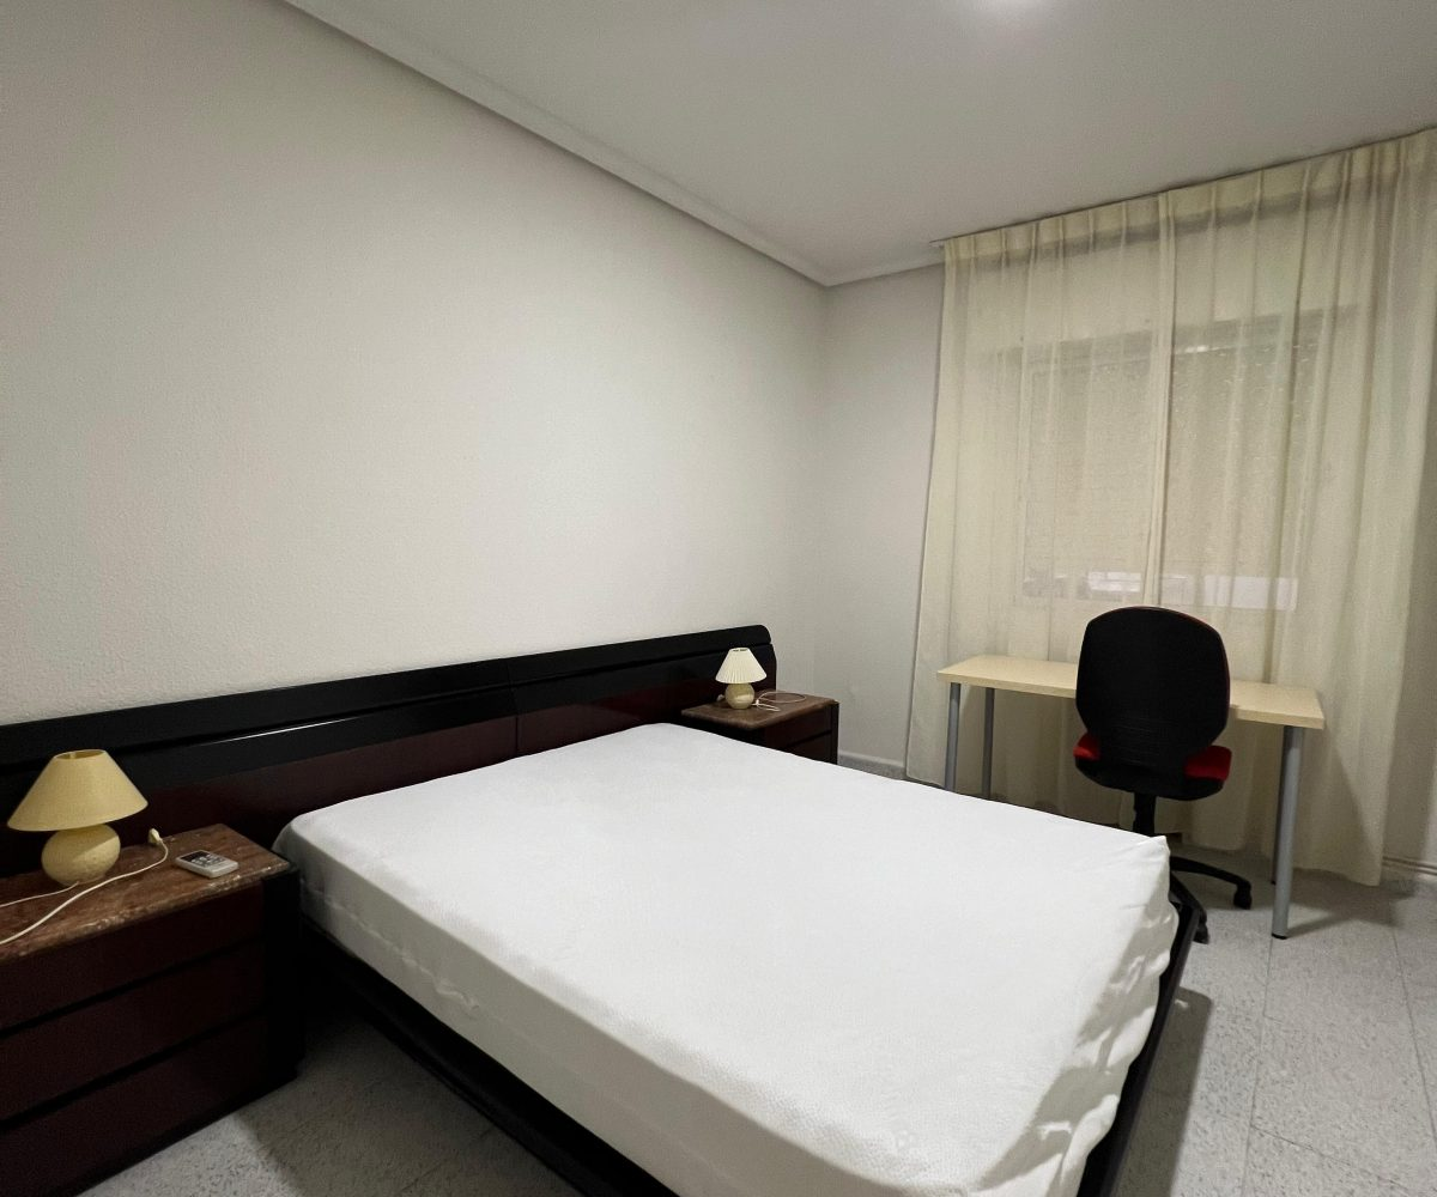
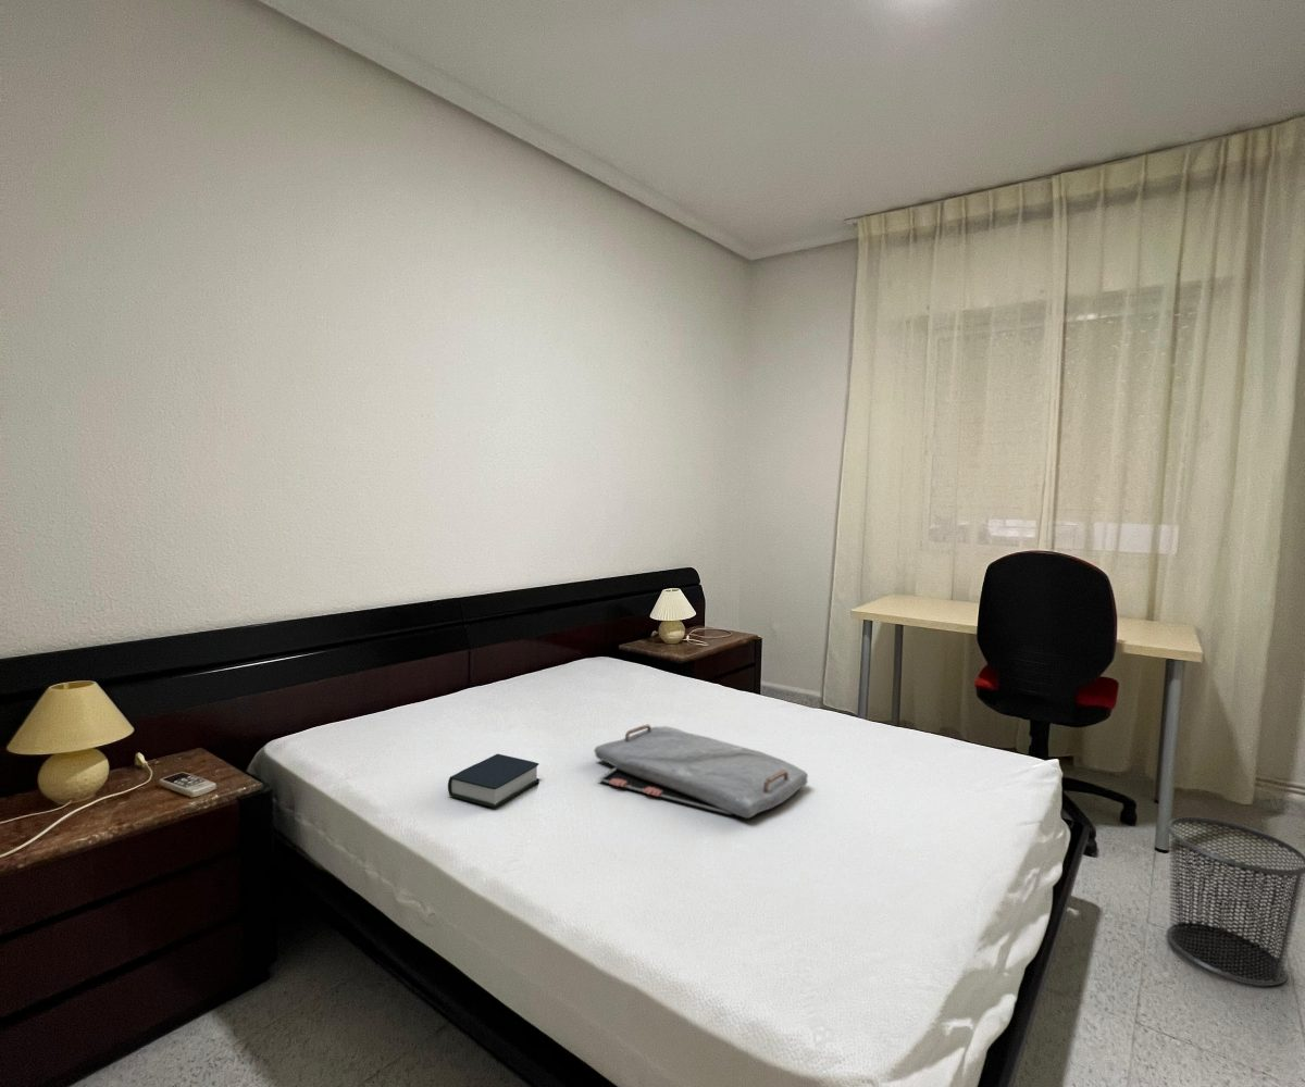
+ book (495, 778)
+ serving tray (691, 765)
+ waste bin (1229, 898)
